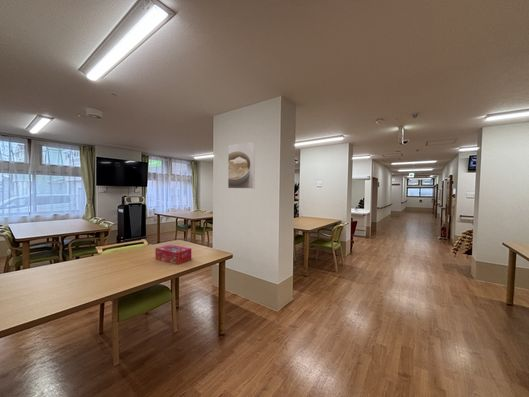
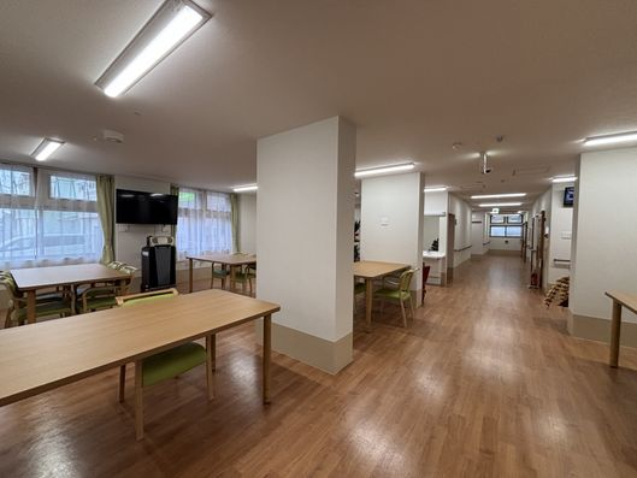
- tissue box (173, 253)
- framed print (240, 166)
